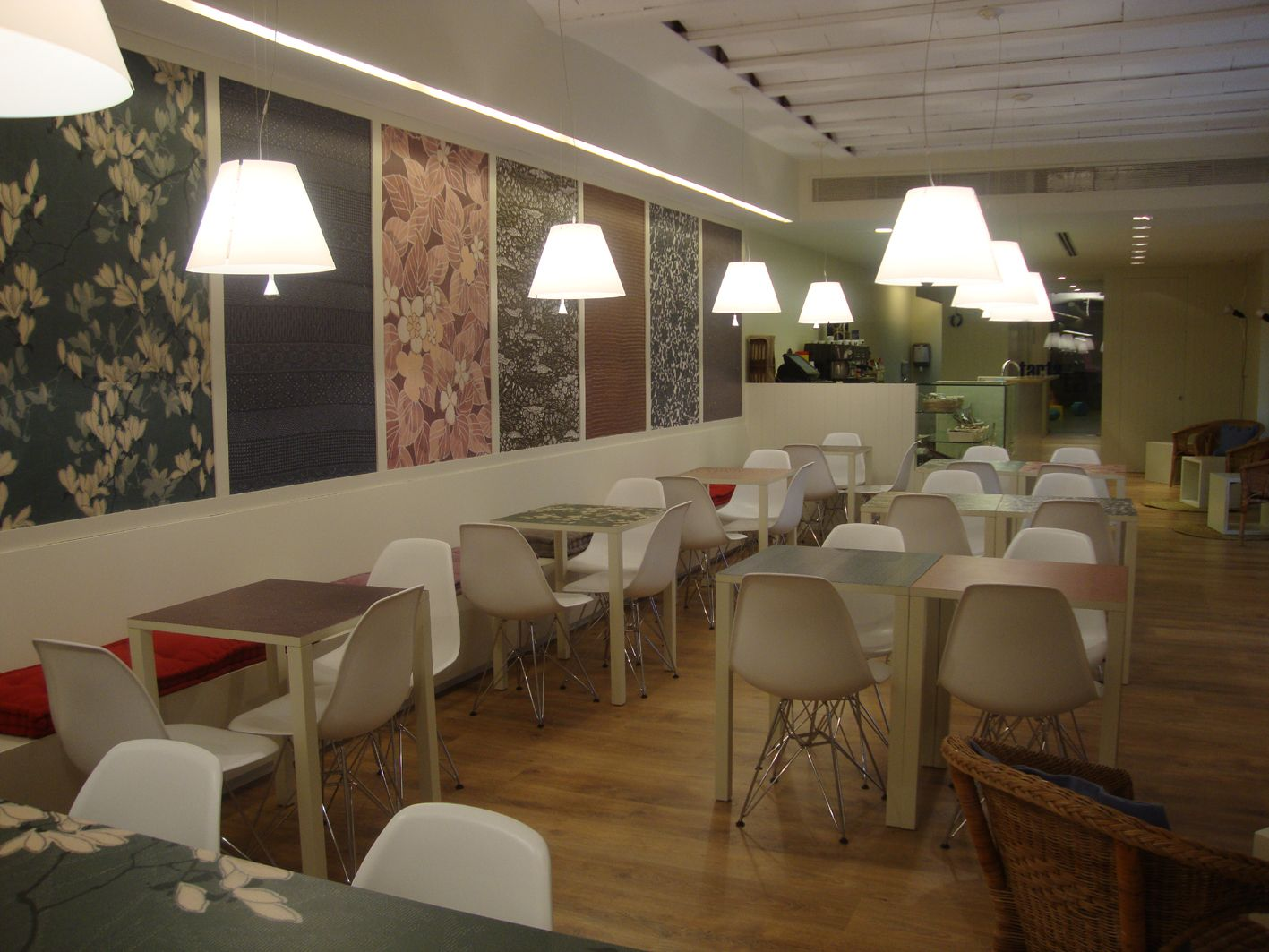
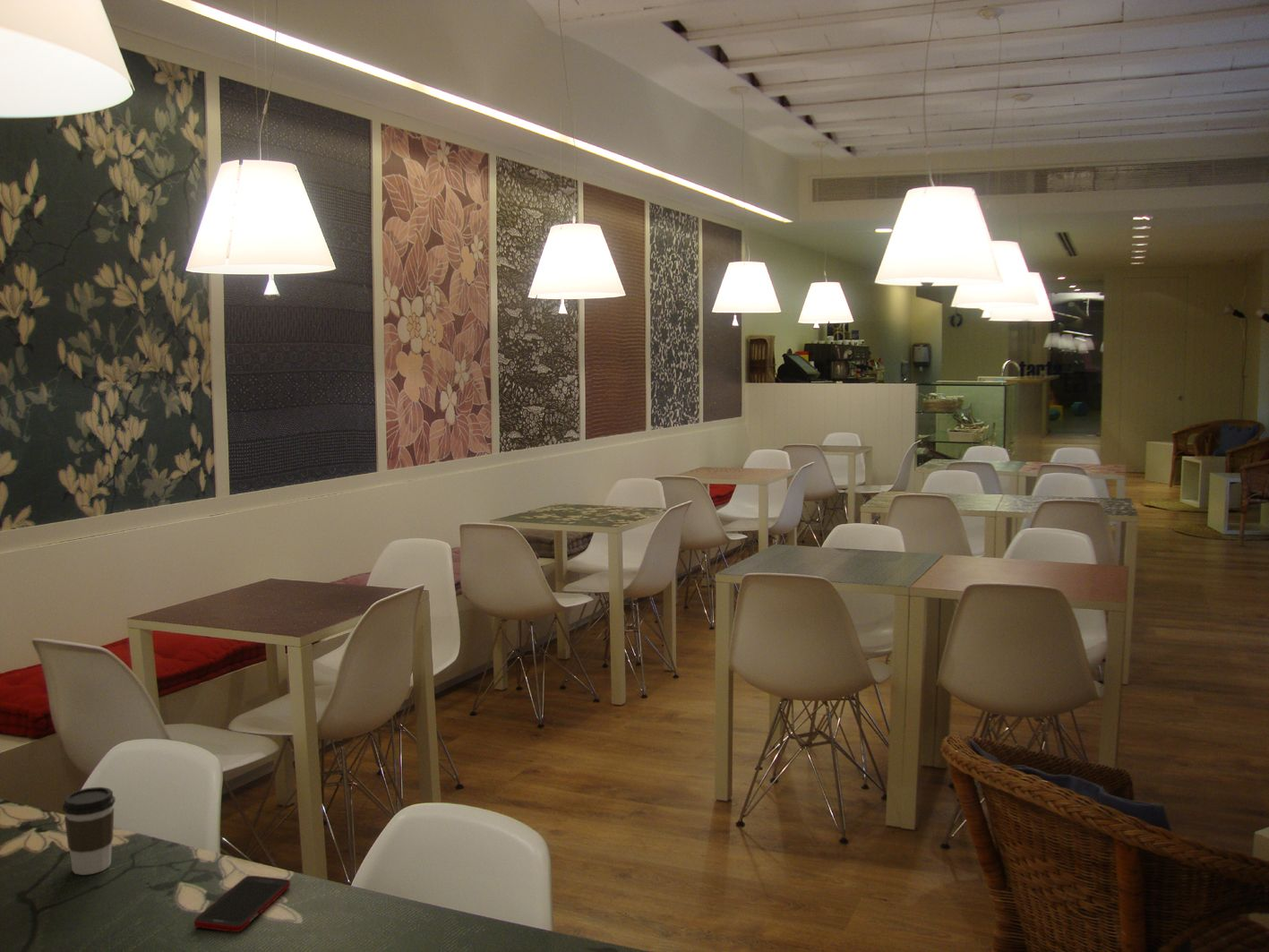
+ coffee cup (90, 831)
+ cell phone (244, 903)
